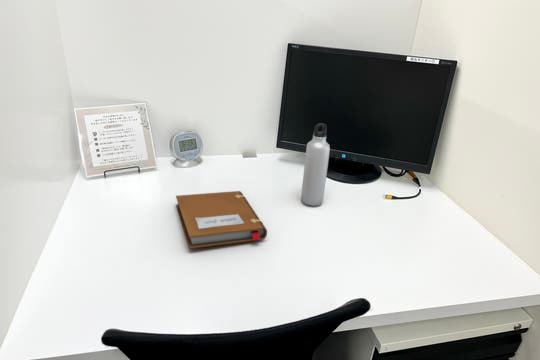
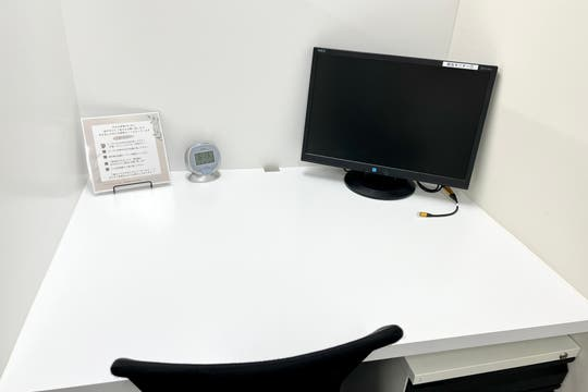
- notebook (219, 217)
- water bottle (316, 164)
